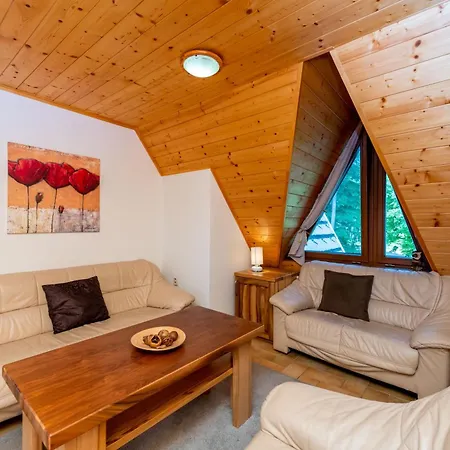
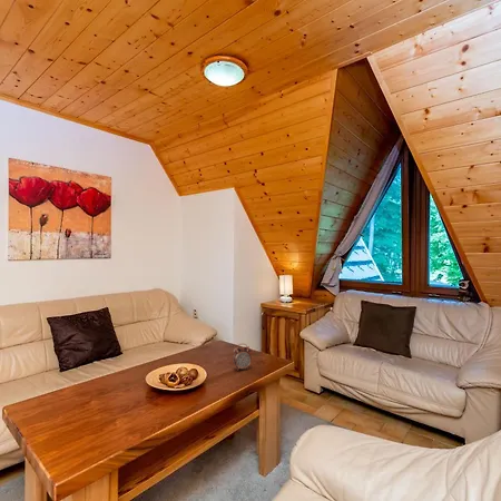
+ alarm clock (242, 356)
